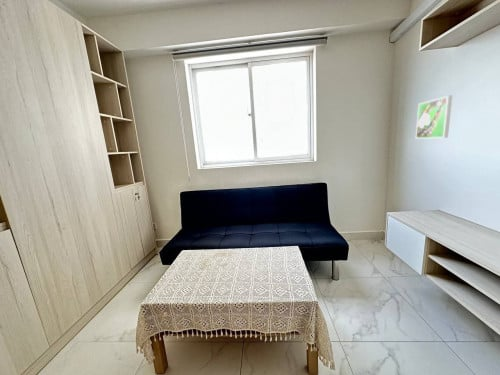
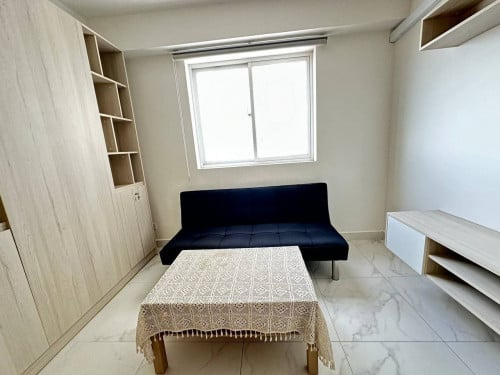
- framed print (432, 119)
